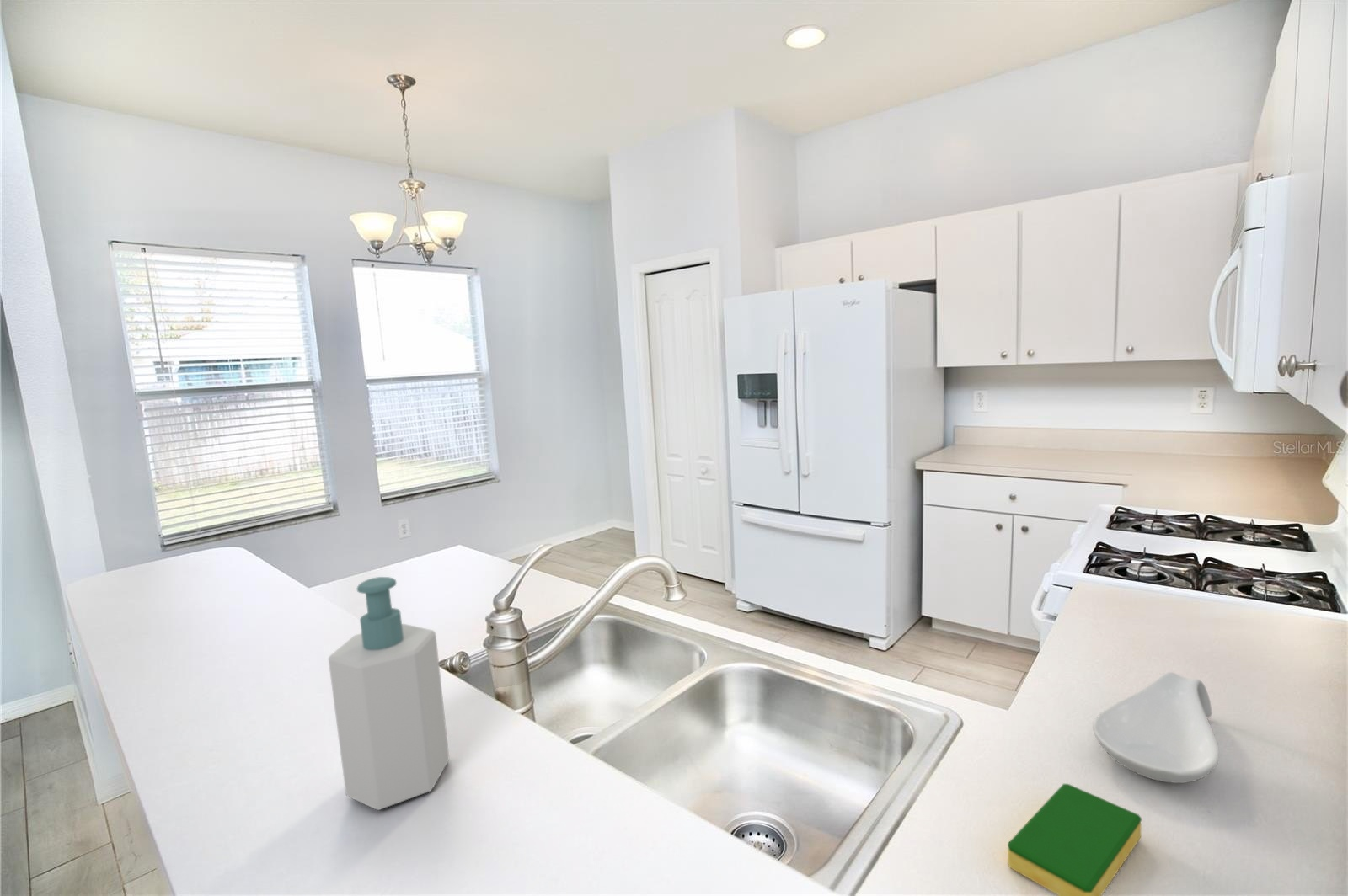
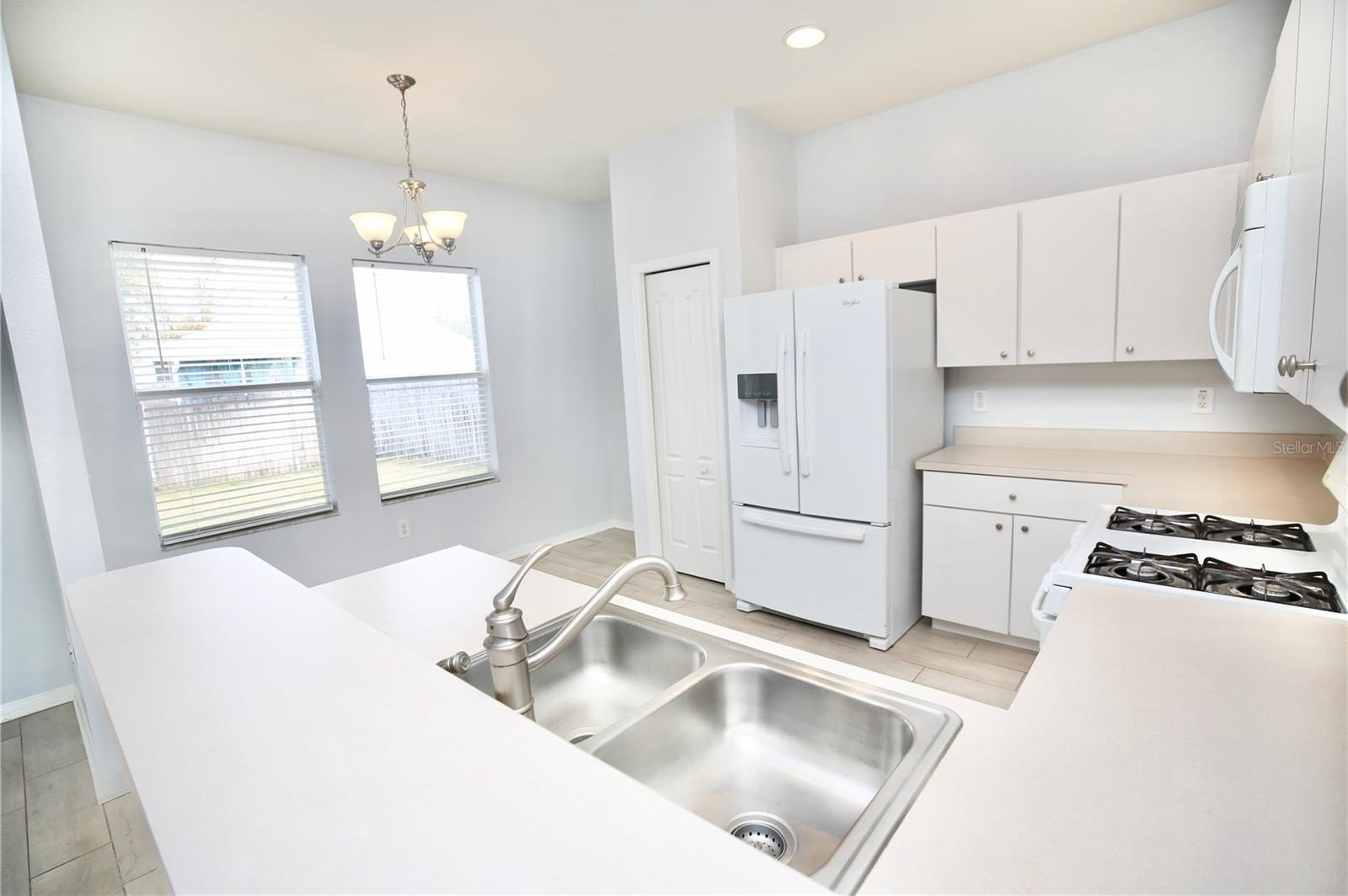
- spoon rest (1165, 719)
- dish sponge (1075, 840)
- soap bottle (388, 681)
